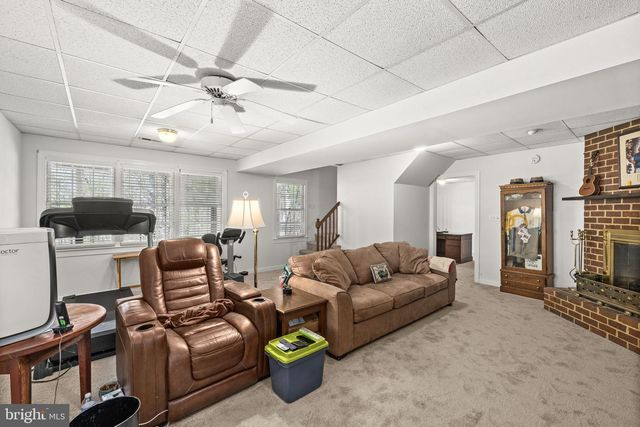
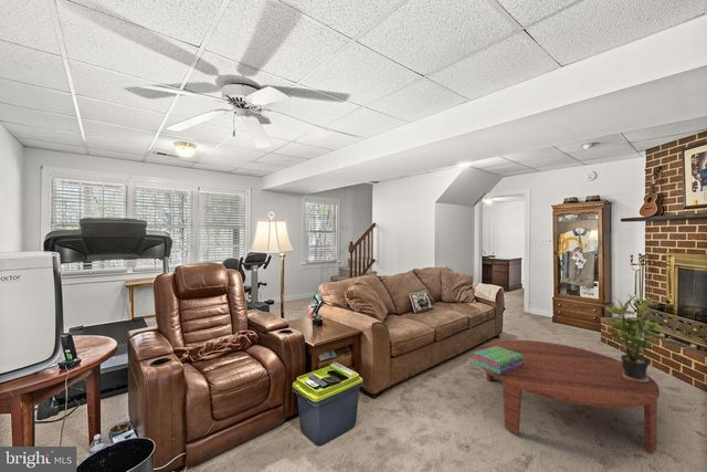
+ coffee table (555, 386)
+ stack of books (497, 358)
+ potted plant (630, 336)
